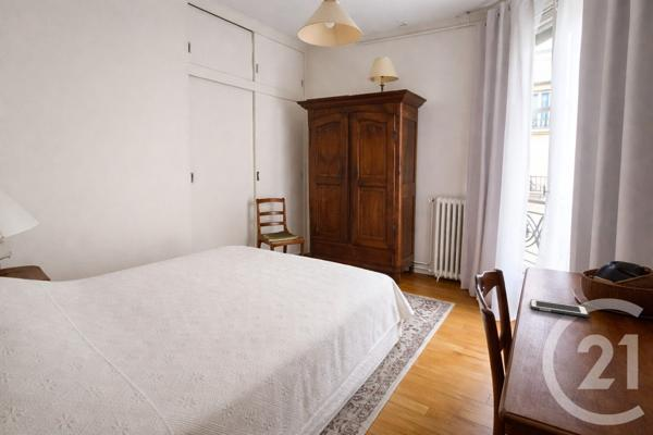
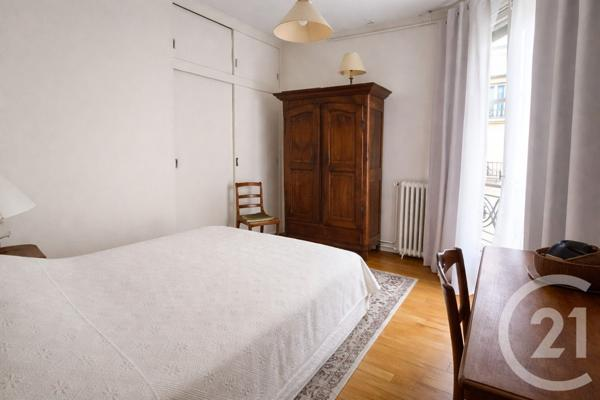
- cell phone (557, 308)
